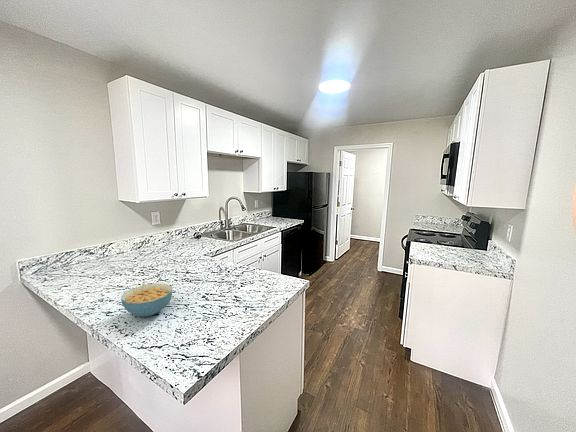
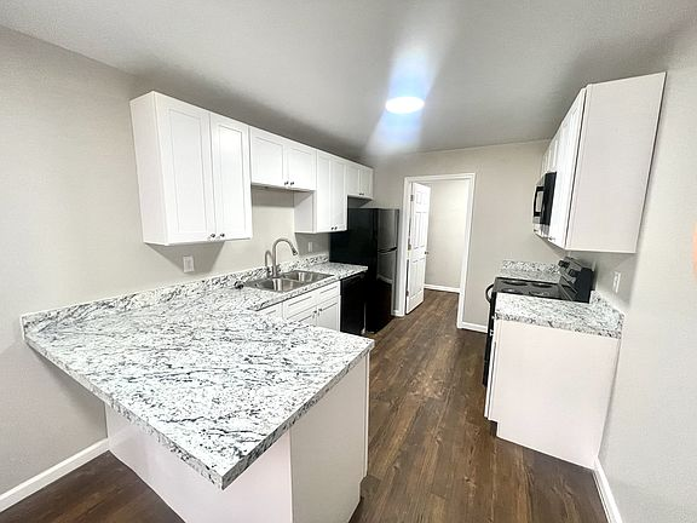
- cereal bowl (148, 302)
